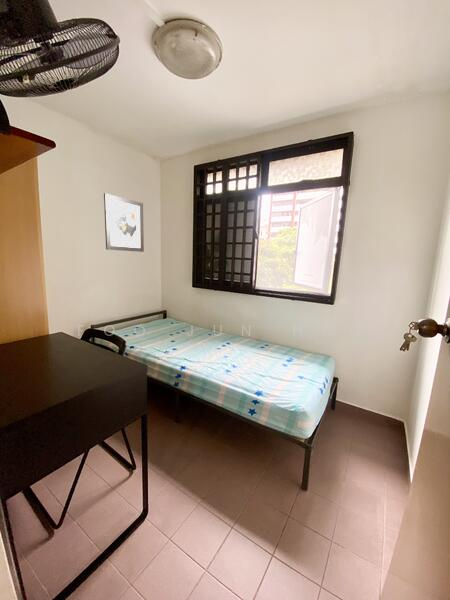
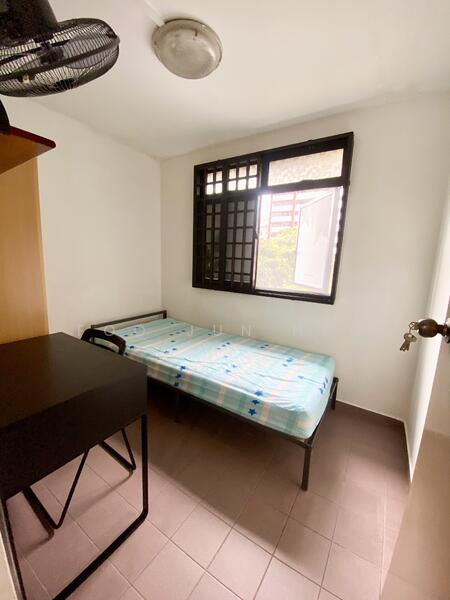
- wall art (125, 225)
